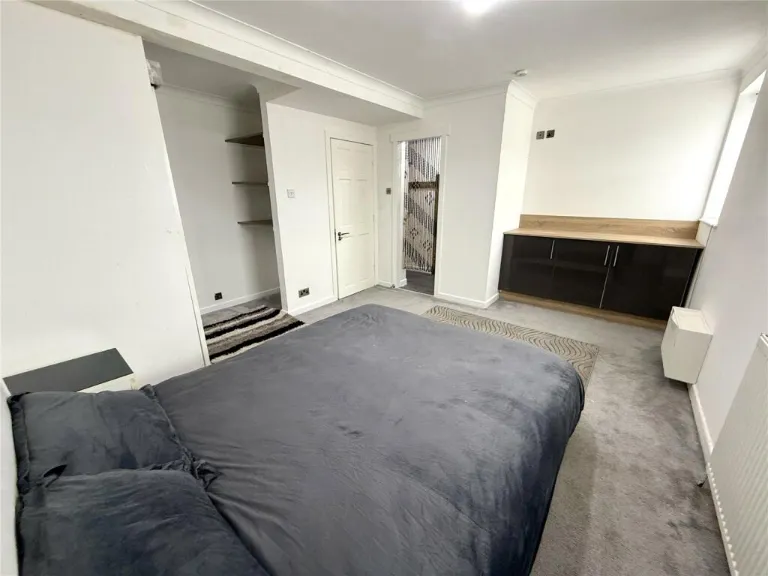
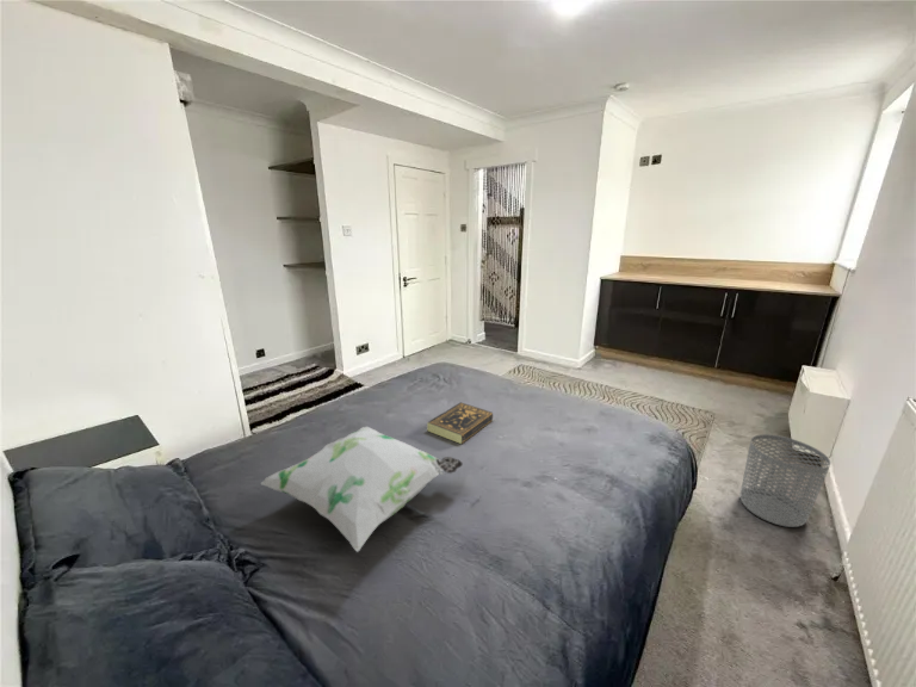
+ decorative pillow (366, 472)
+ waste bin (779, 479)
+ book (460, 421)
